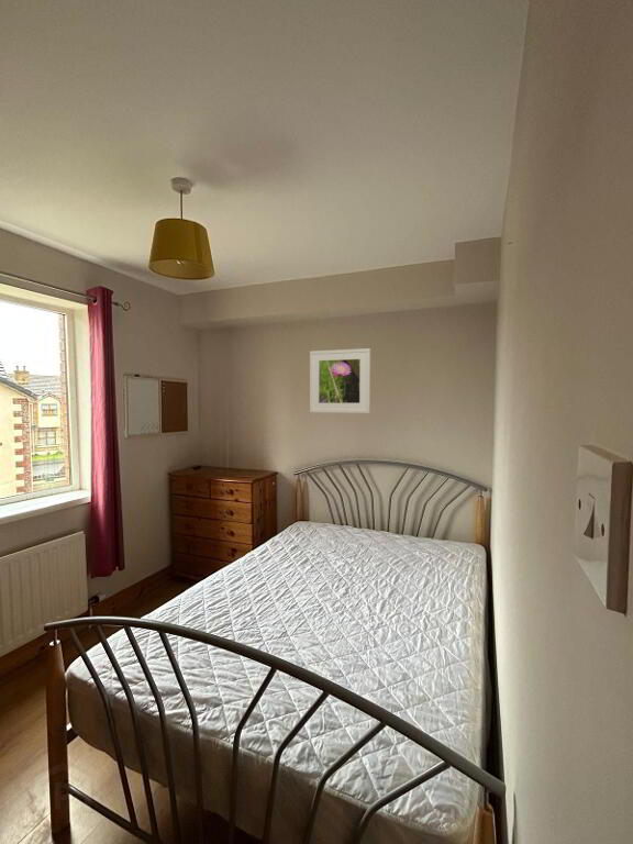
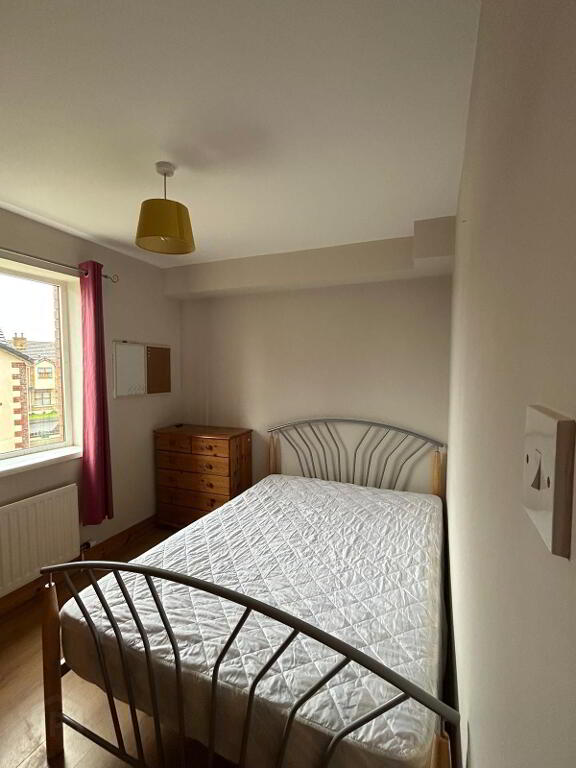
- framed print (338, 381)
